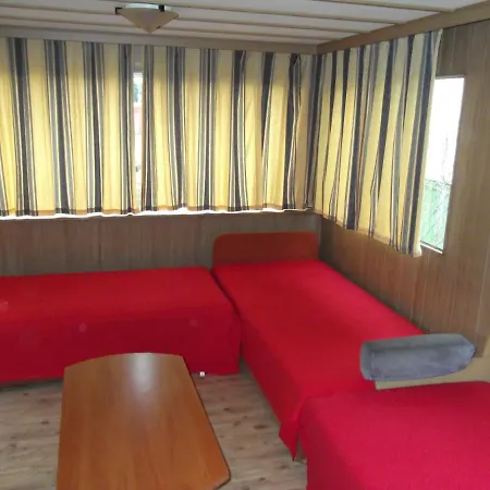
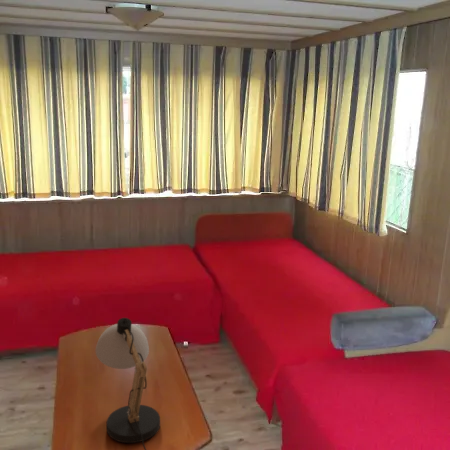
+ desk lamp (134, 373)
